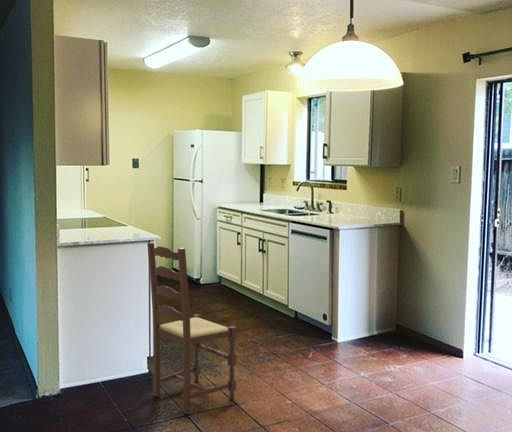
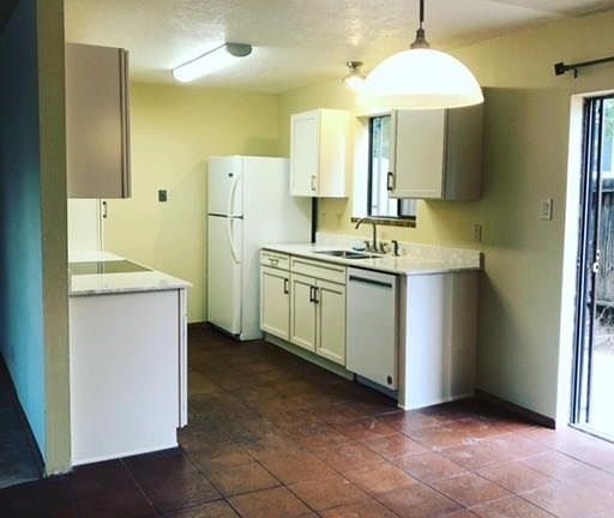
- dining chair (192, 320)
